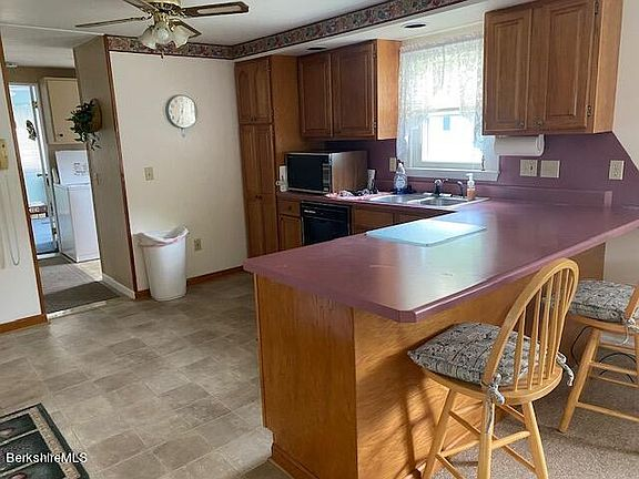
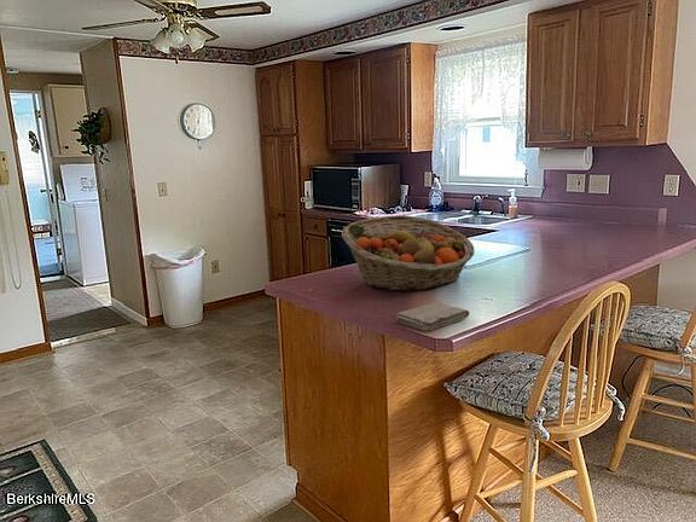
+ fruit basket (408, 250)
+ washcloth (431, 314)
